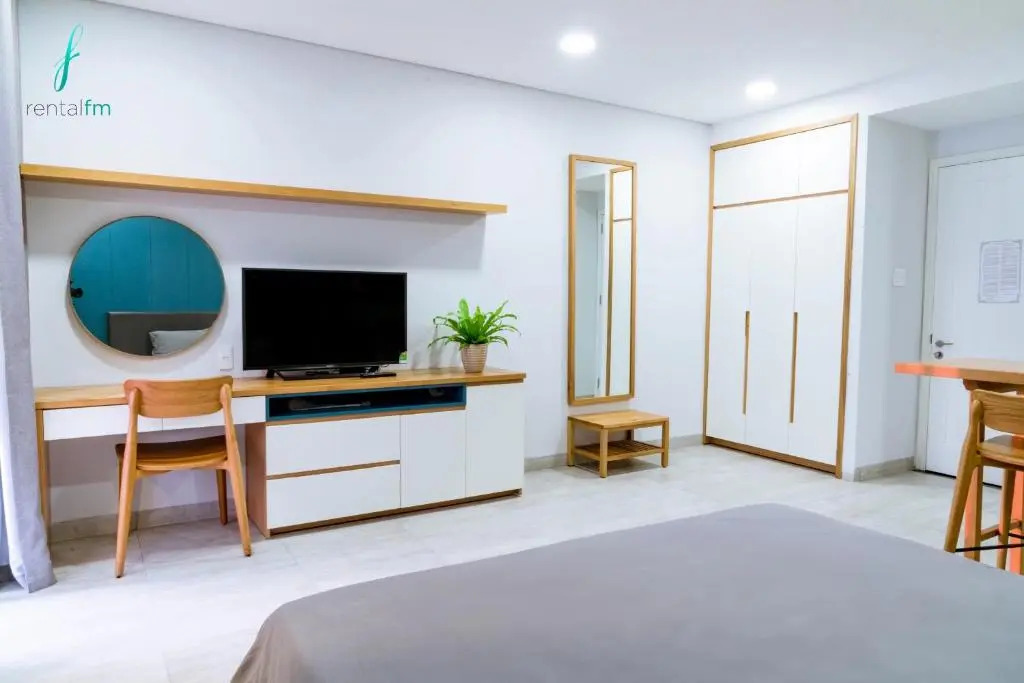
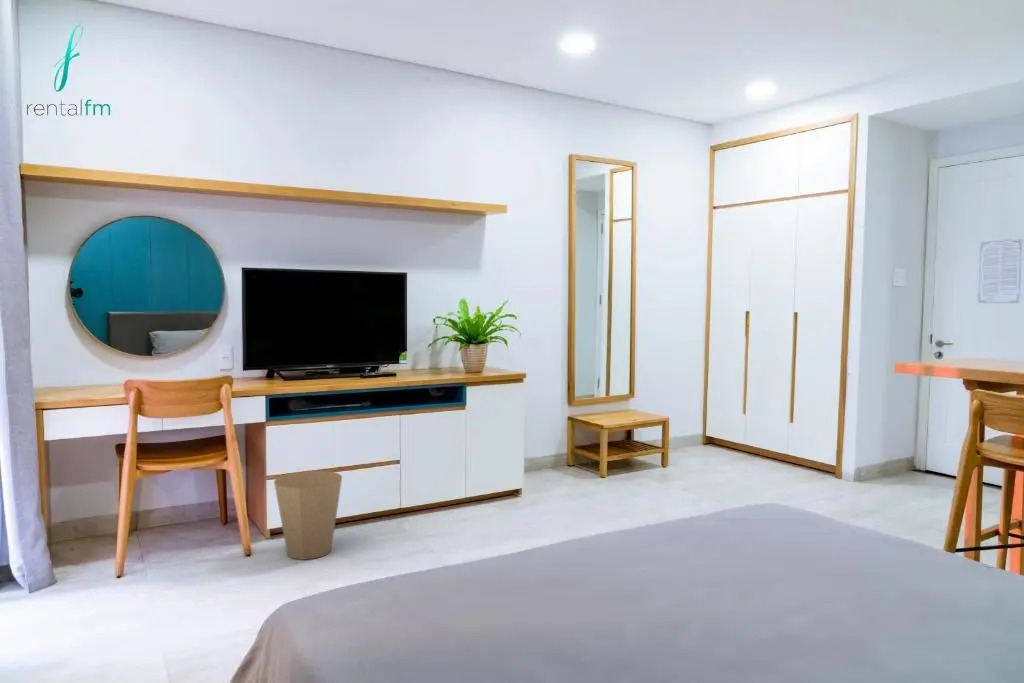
+ trash can (309, 515)
